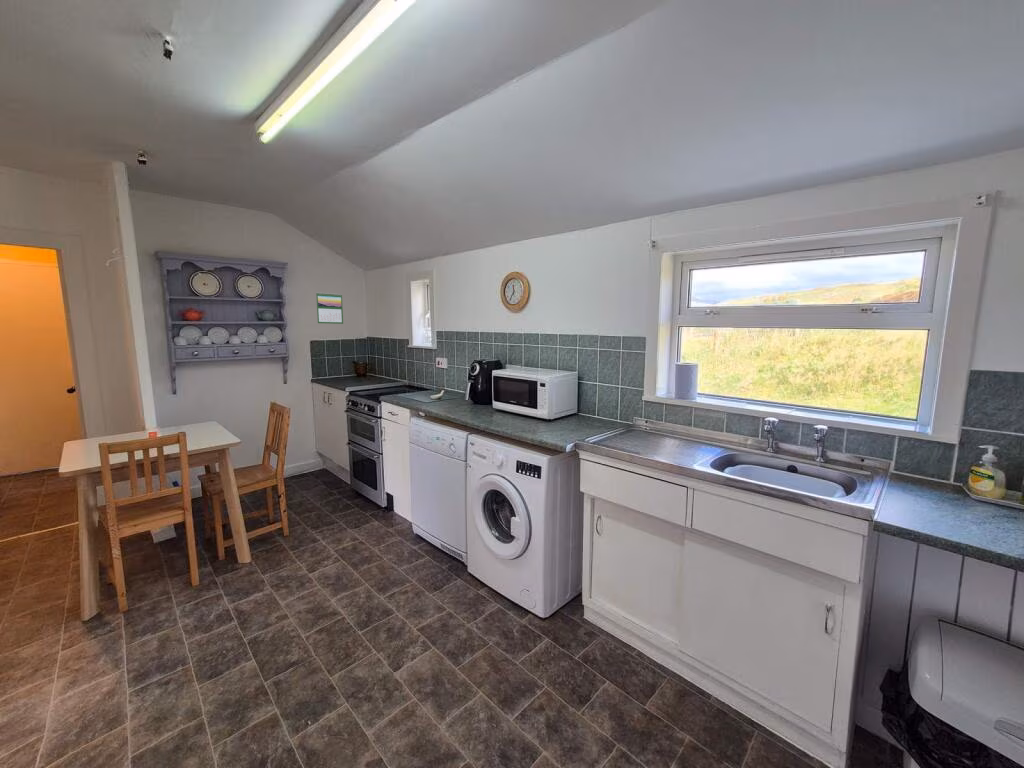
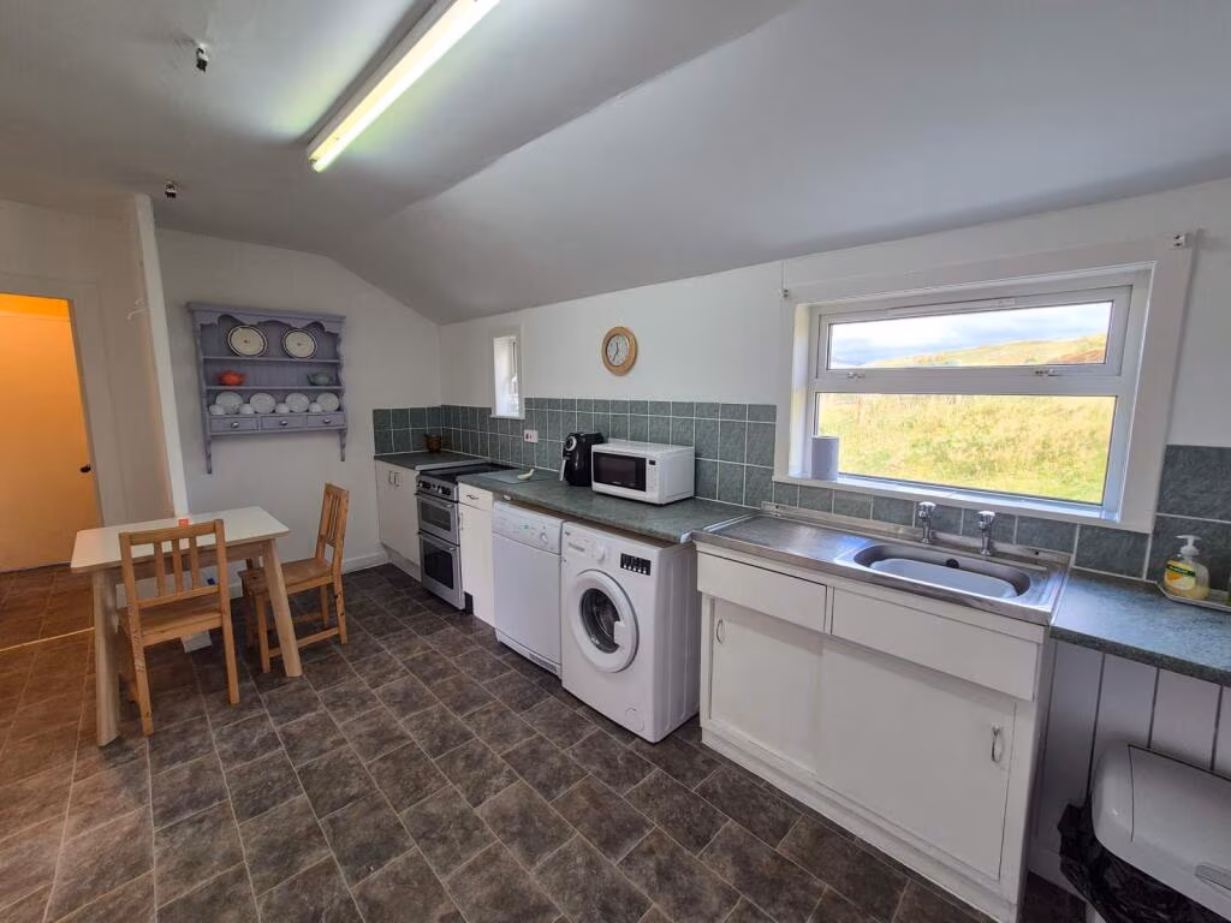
- calendar (329, 308)
